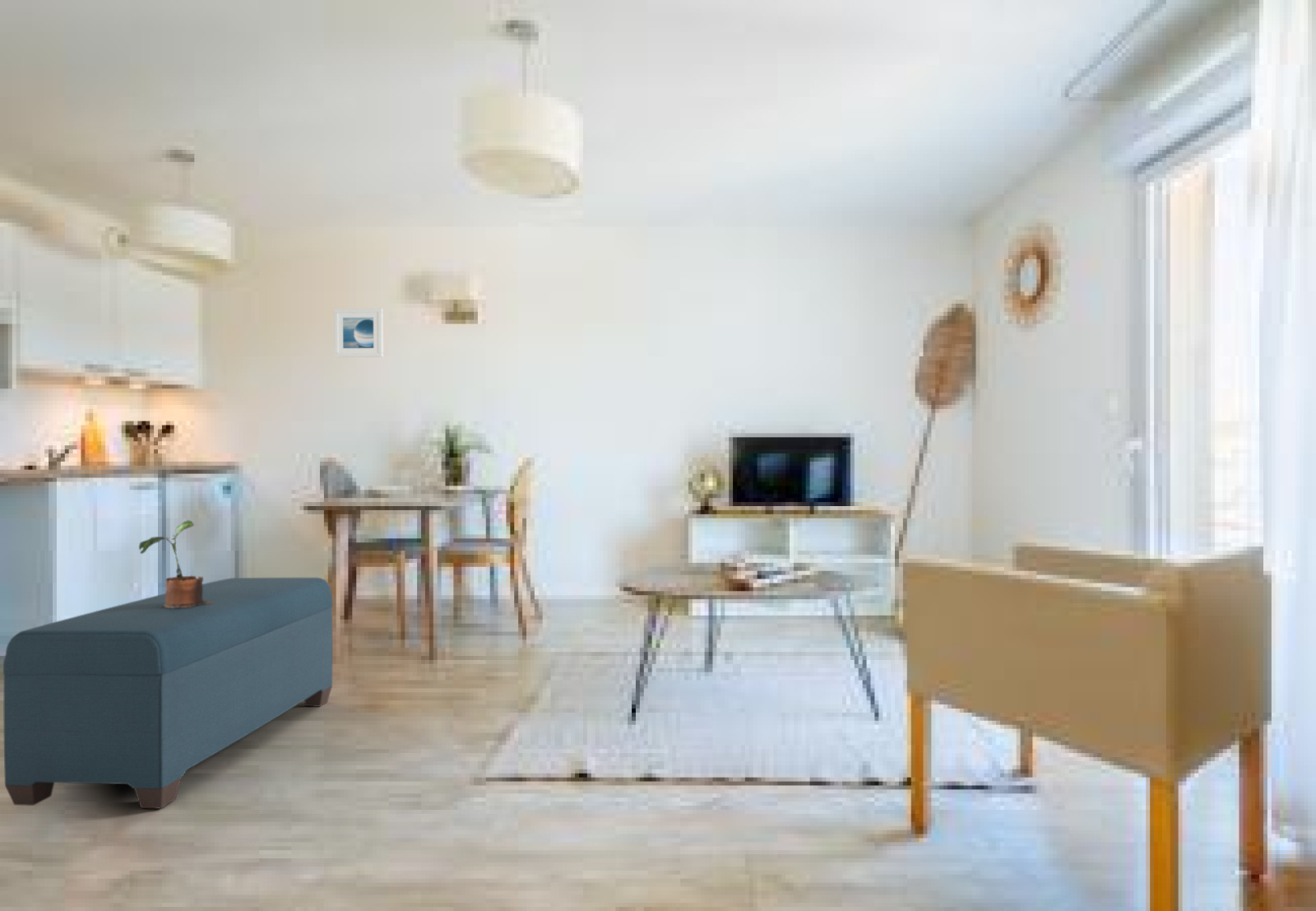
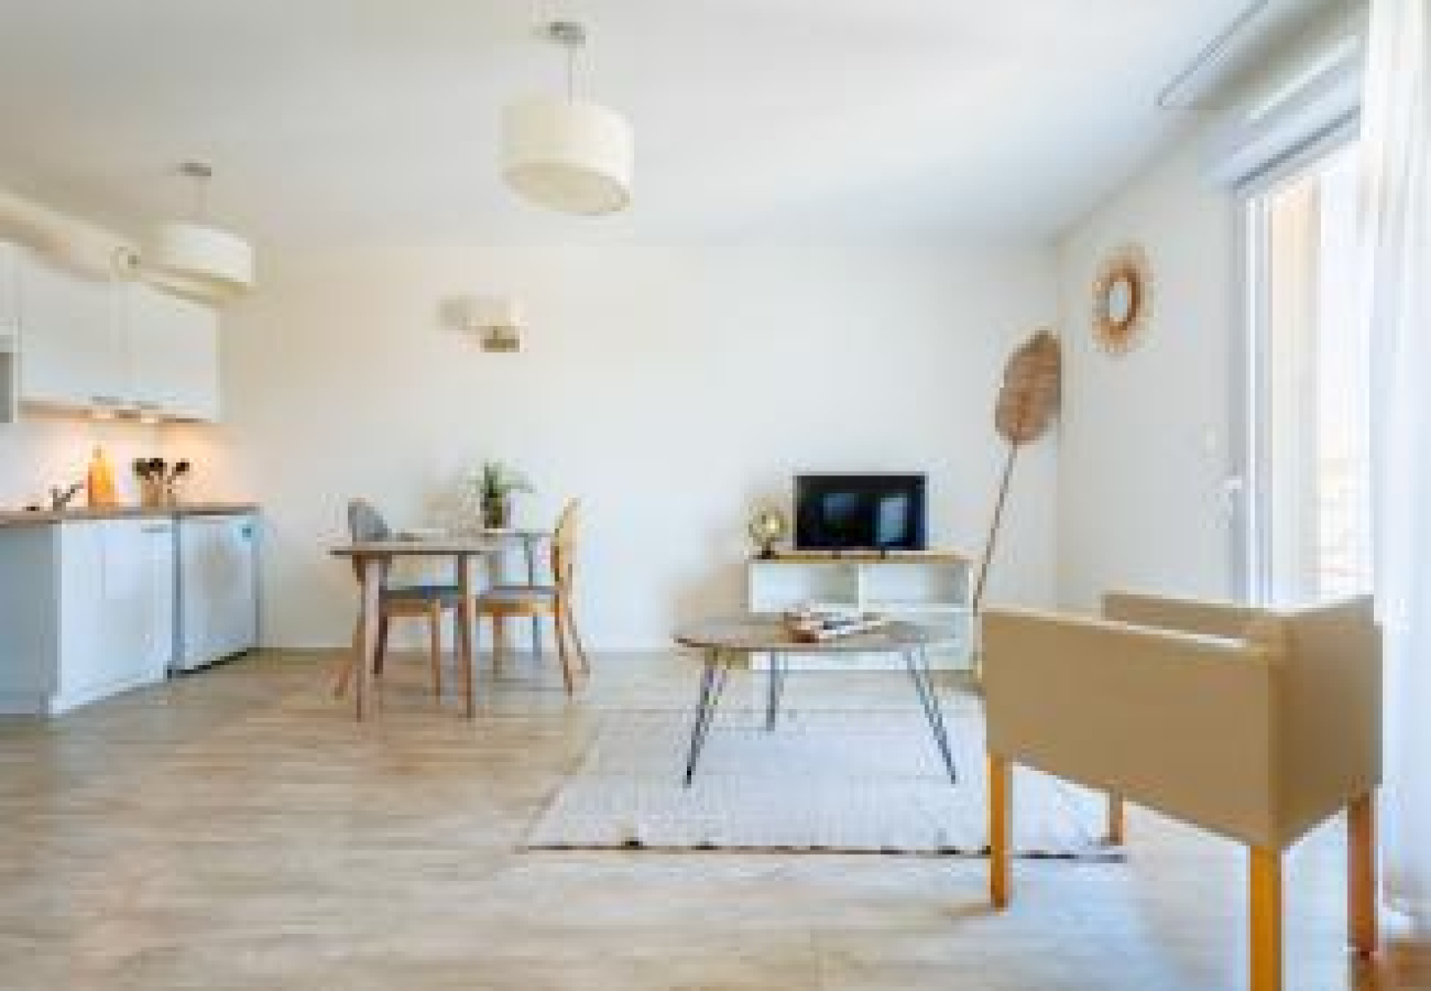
- potted plant (177, 562)
- bench (196, 670)
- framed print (359, 332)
